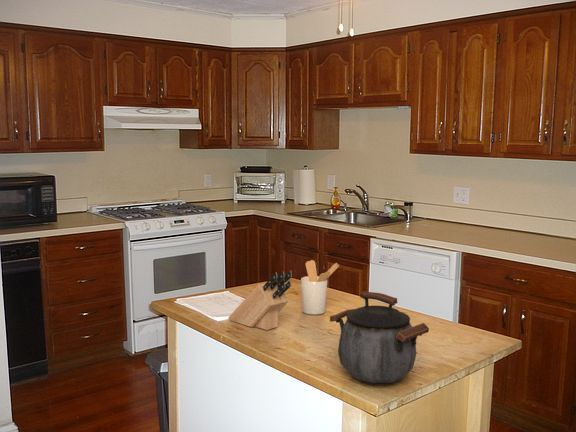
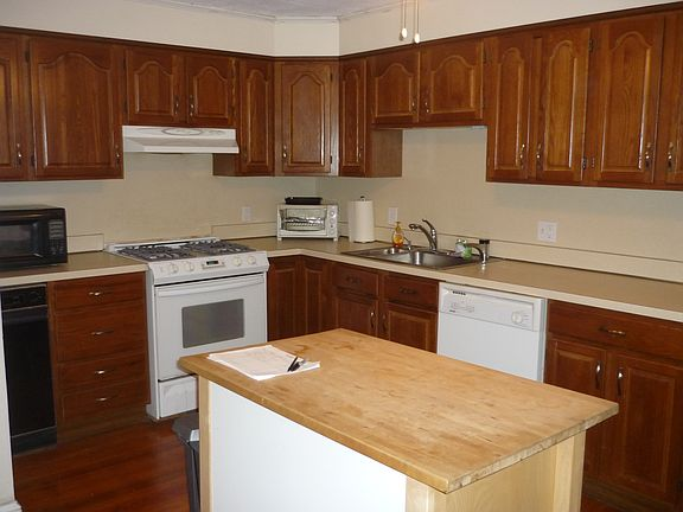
- kettle (377, 336)
- utensil holder (320, 286)
- knife block (261, 295)
